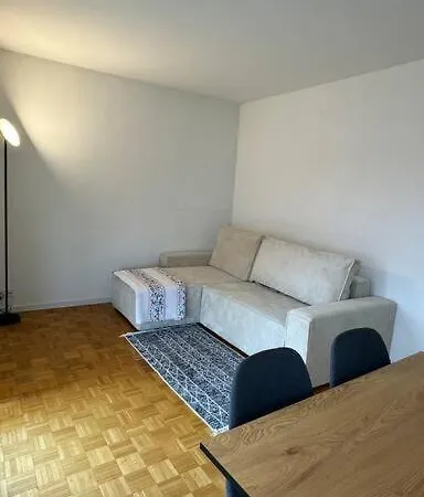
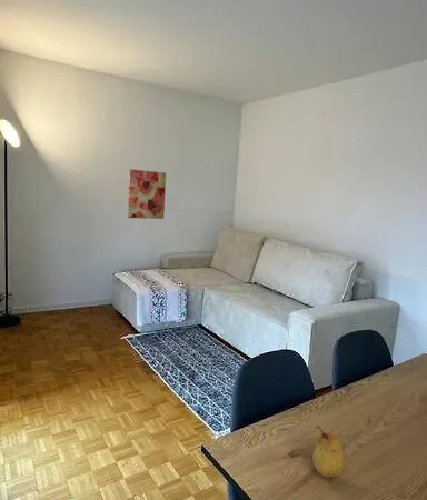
+ wall art (147, 194)
+ fruit (329, 451)
